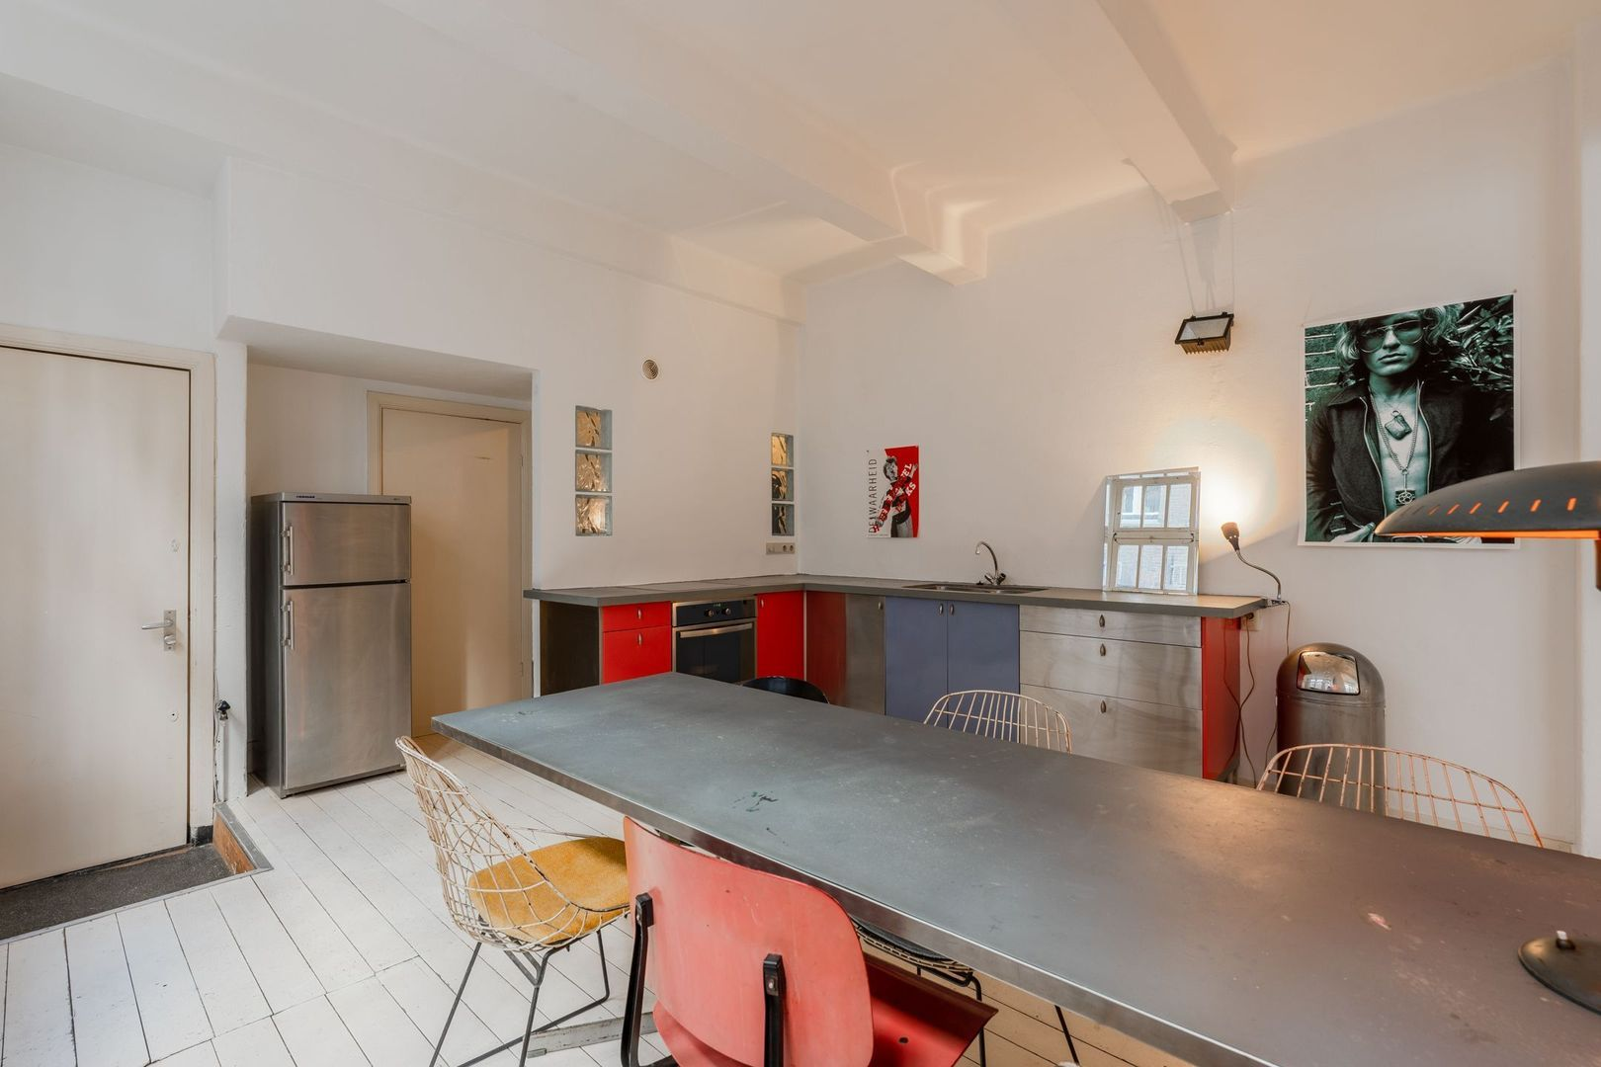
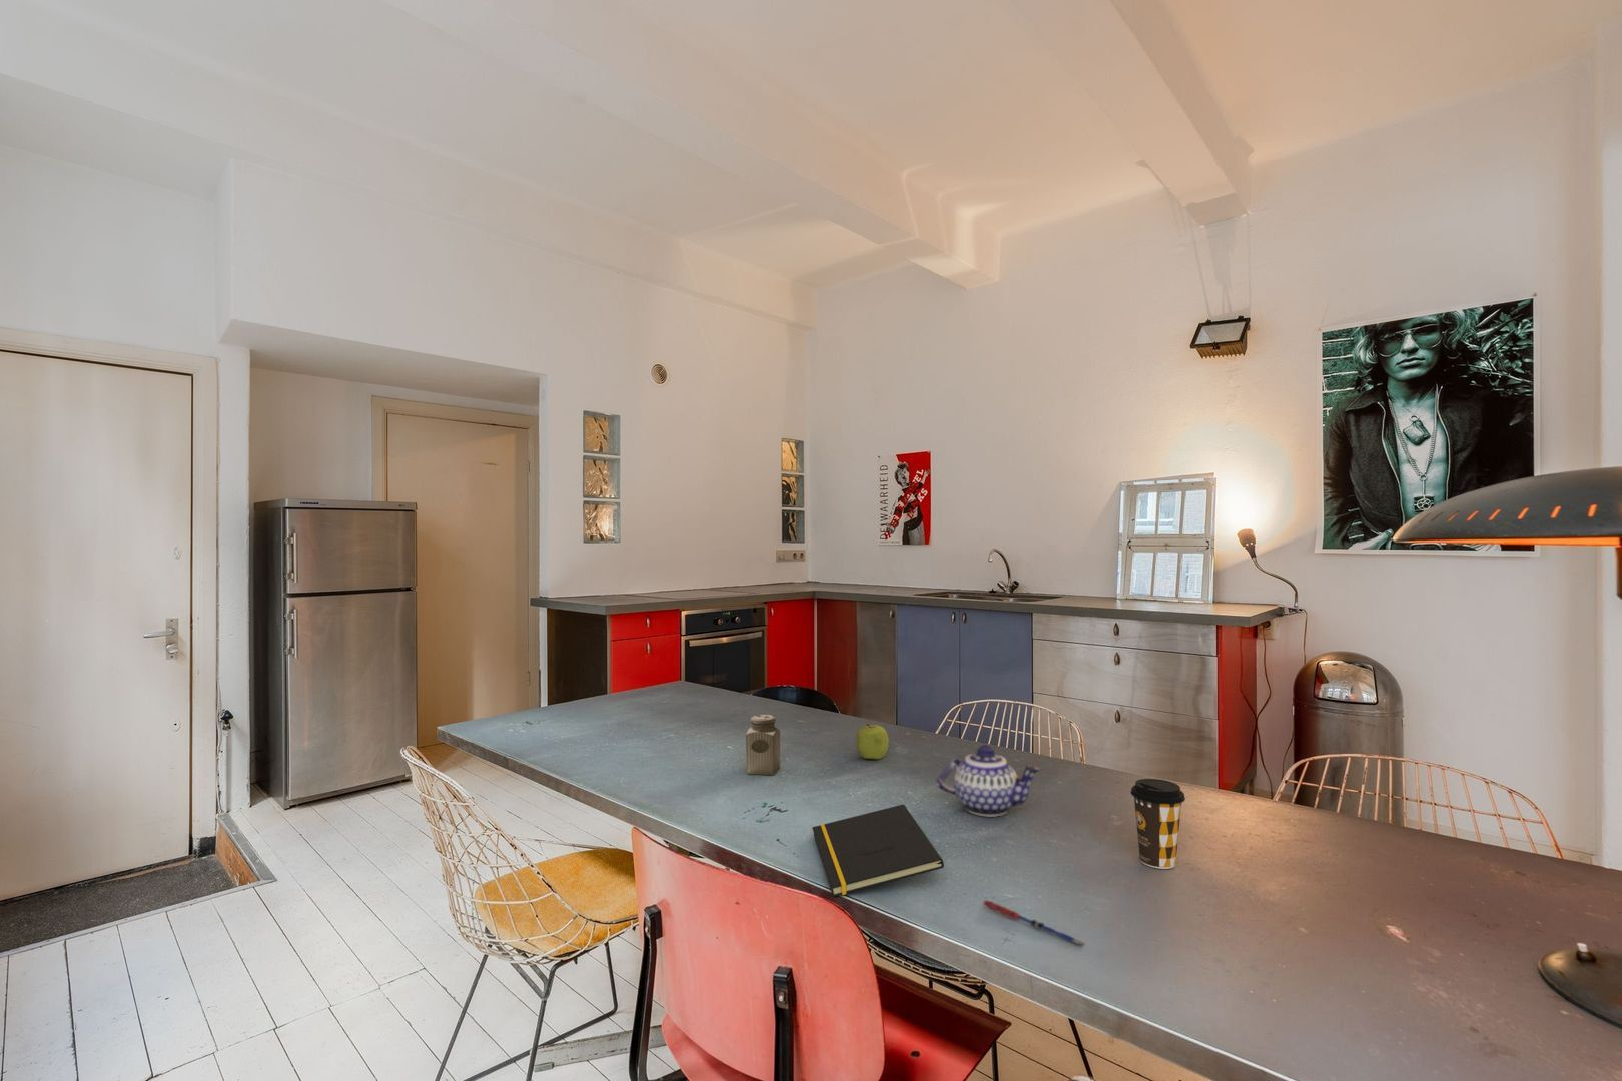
+ coffee cup (1157, 823)
+ notepad (873, 845)
+ fruit (873, 740)
+ salt shaker (763, 743)
+ teapot (987, 777)
+ pen (1032, 921)
